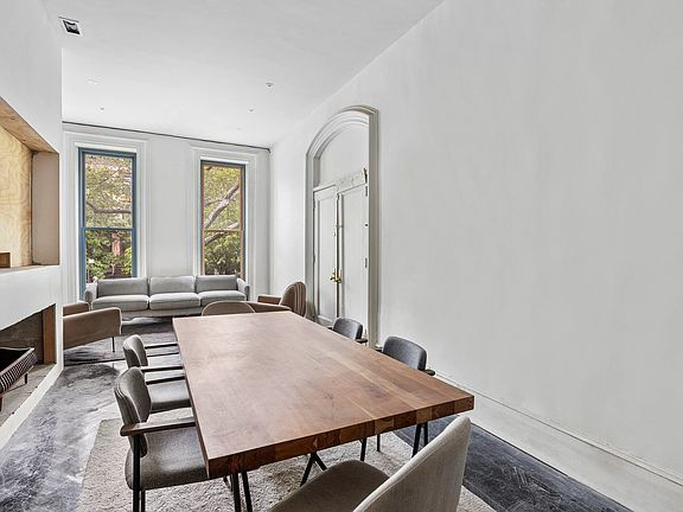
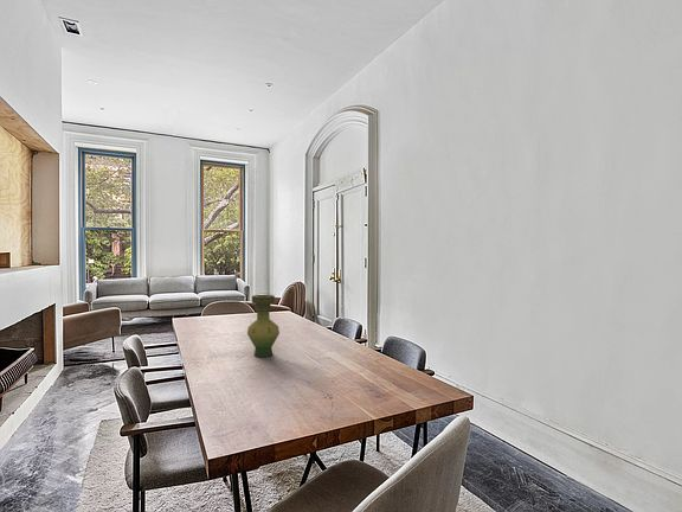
+ vase (263, 325)
